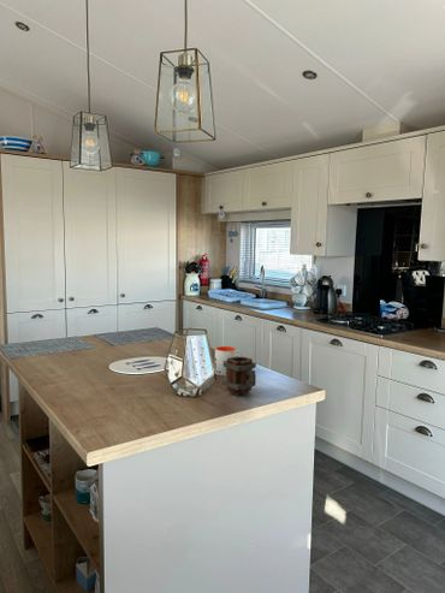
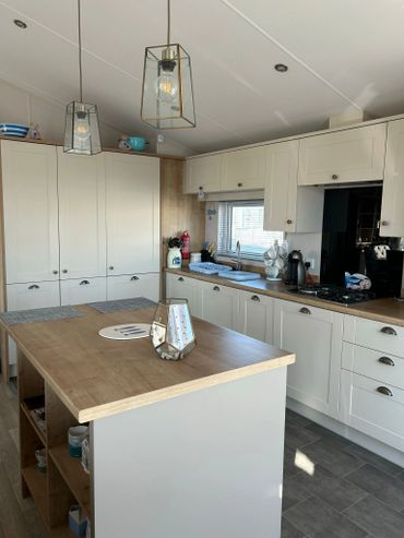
- mug (241, 376)
- mug (229, 357)
